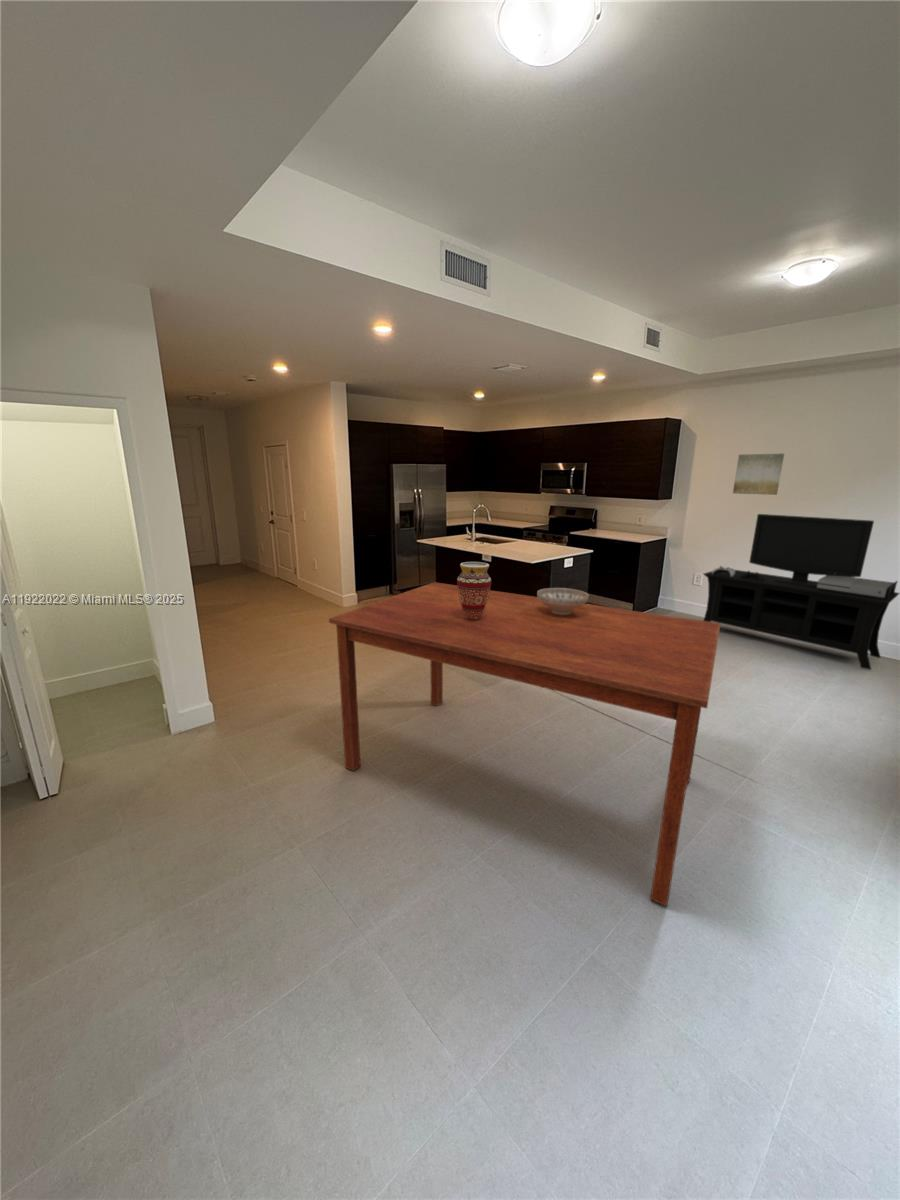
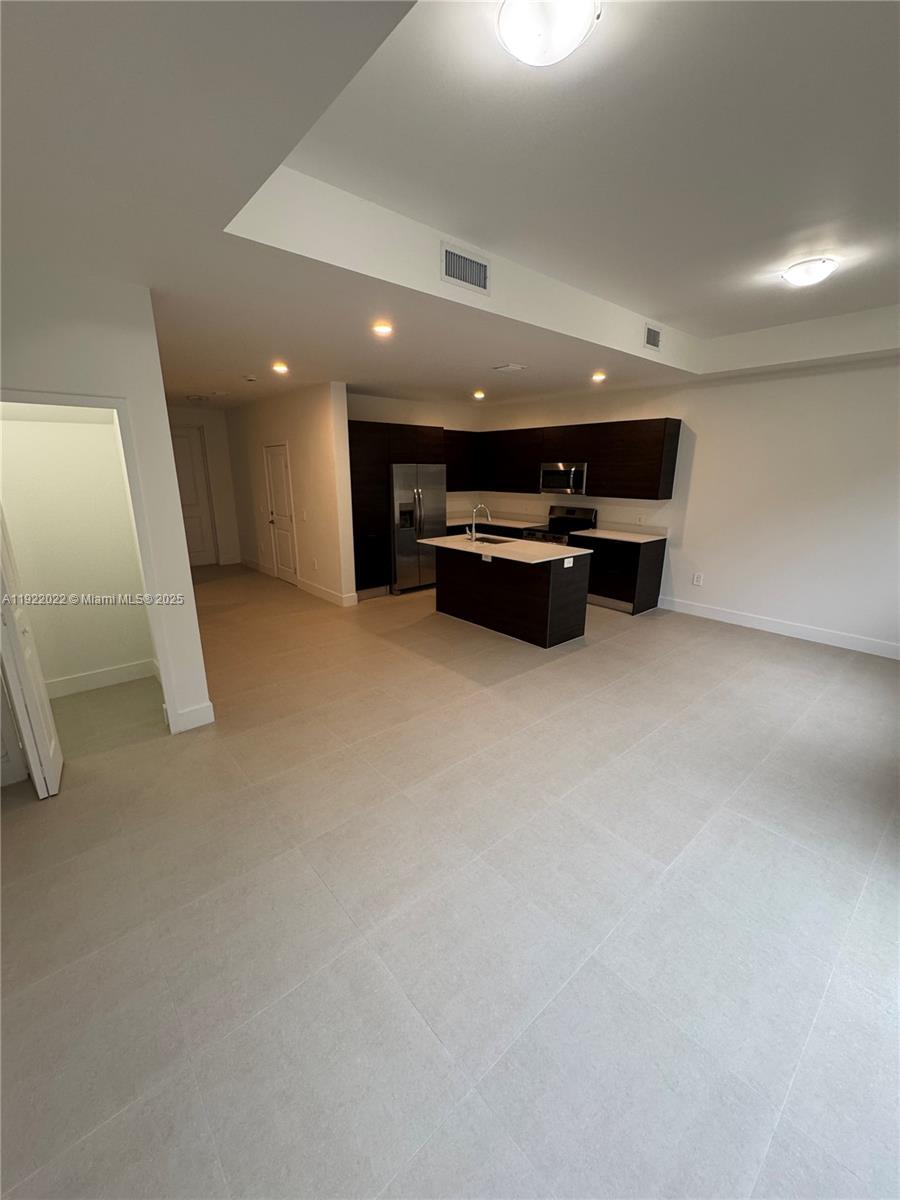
- dining table (522, 682)
- wall art (757, 474)
- vase (473, 591)
- media console (793, 581)
- decorative bowl (561, 602)
